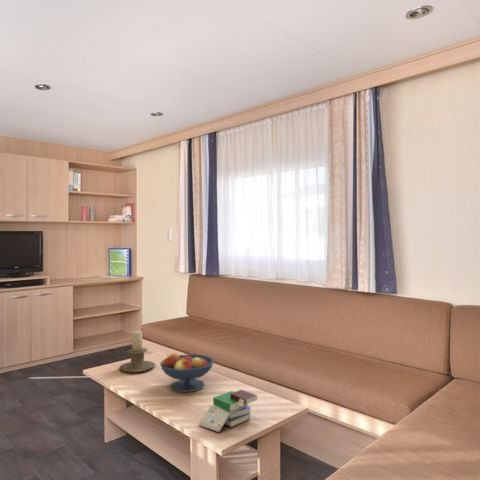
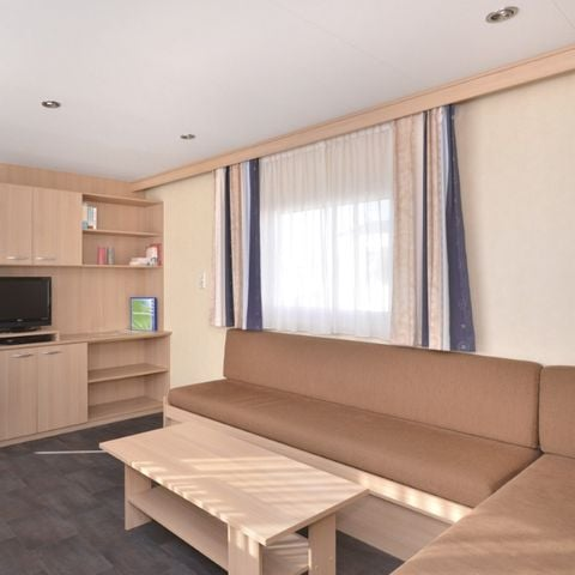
- fruit bowl (187, 369)
- book (229, 409)
- candle holder (137, 349)
